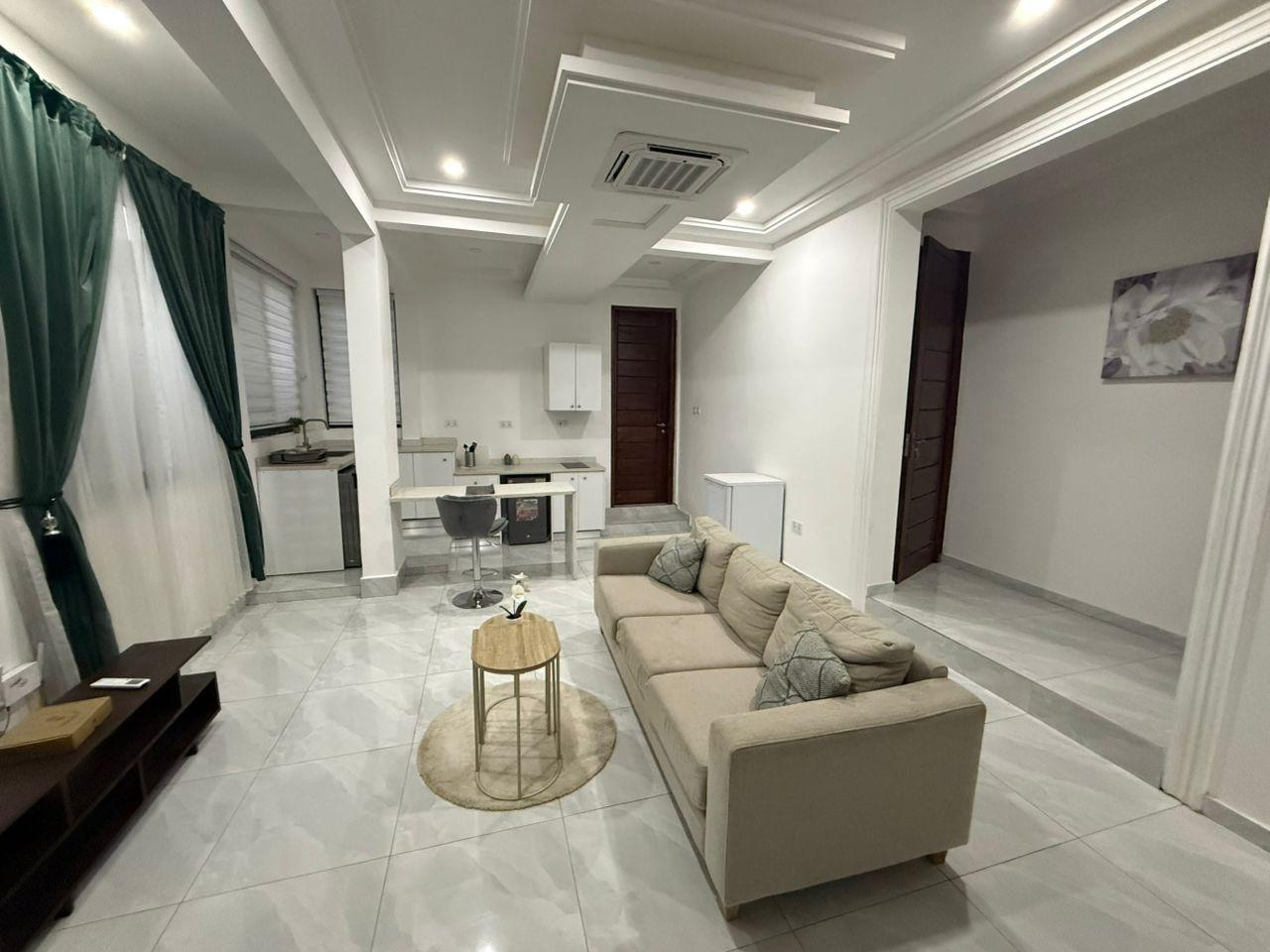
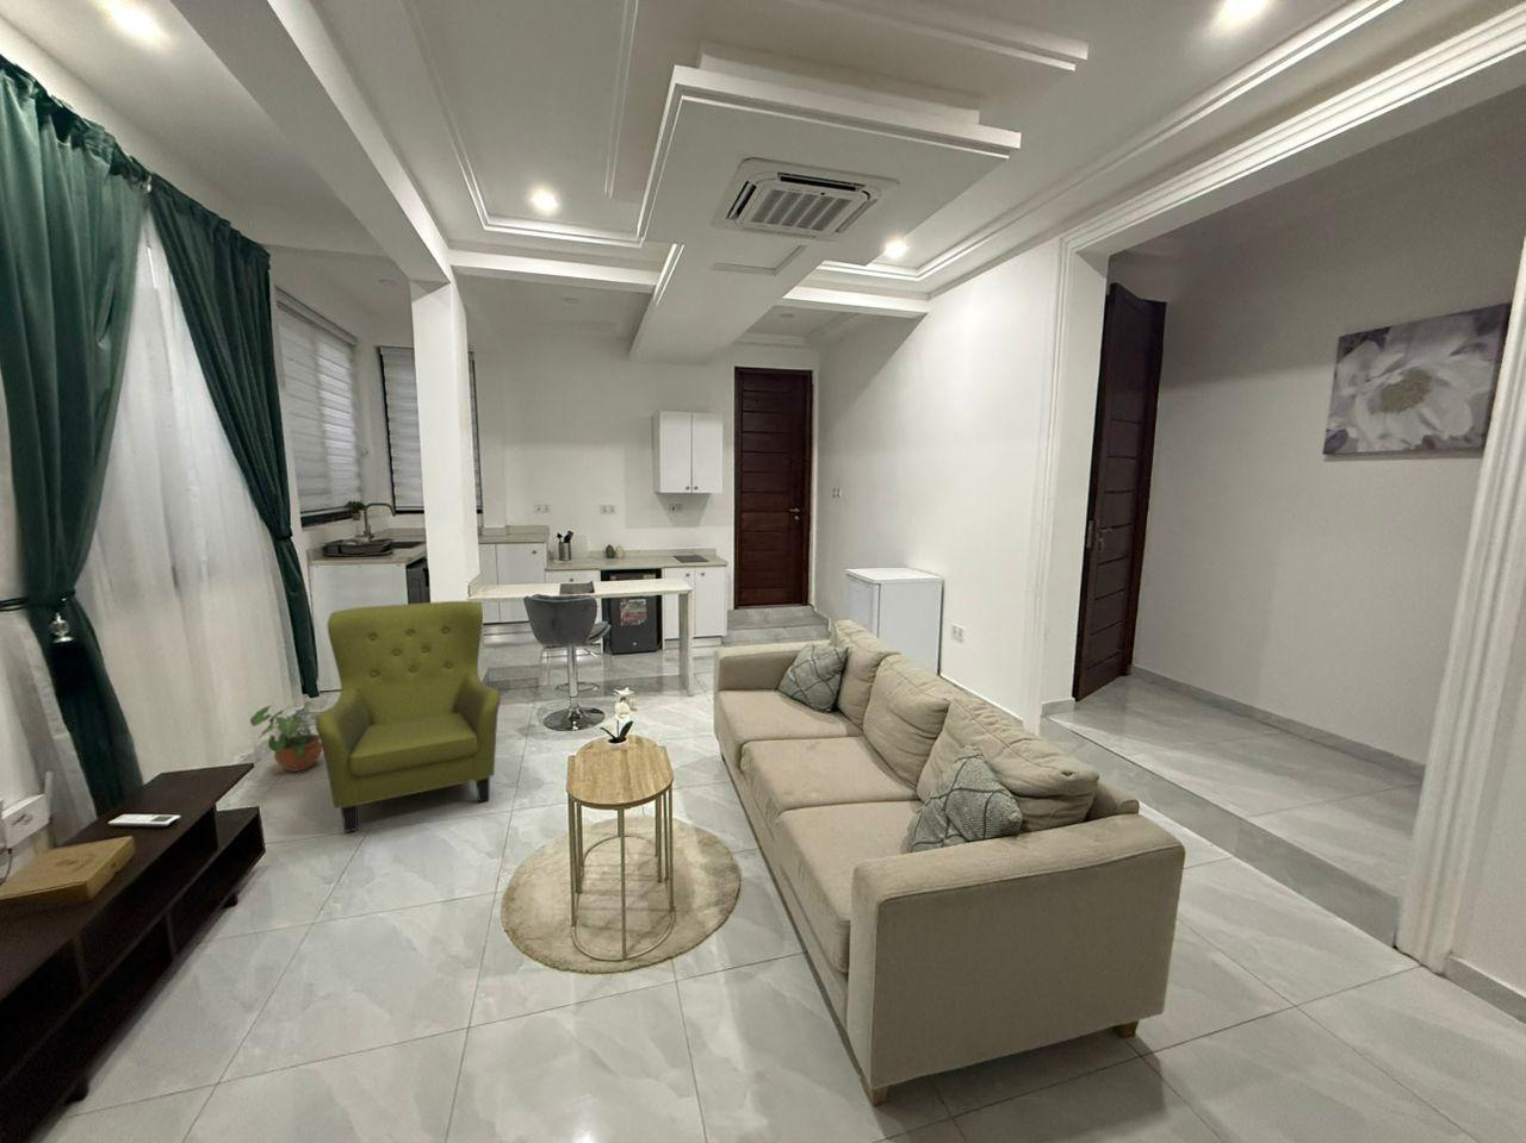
+ armchair (413, 700)
+ potted plant (286, 736)
